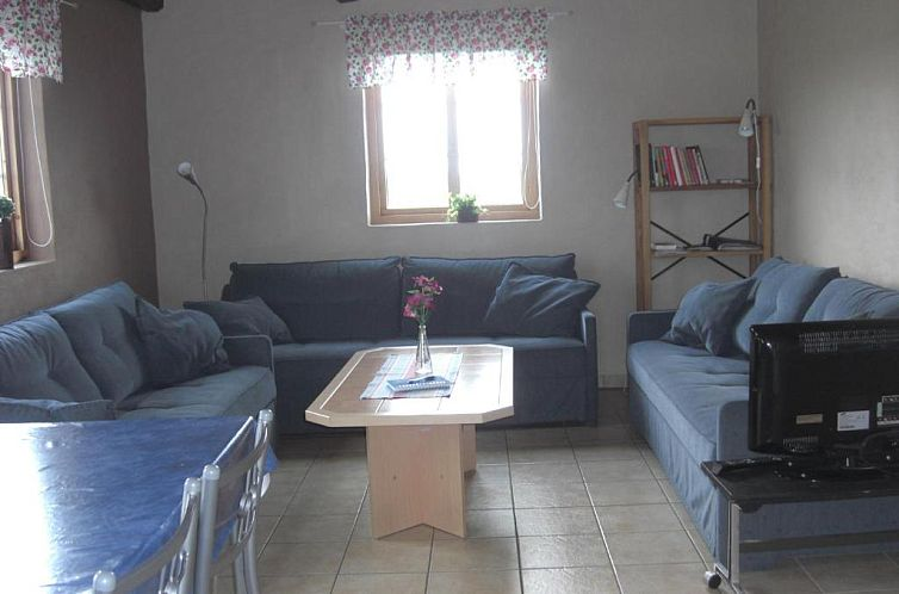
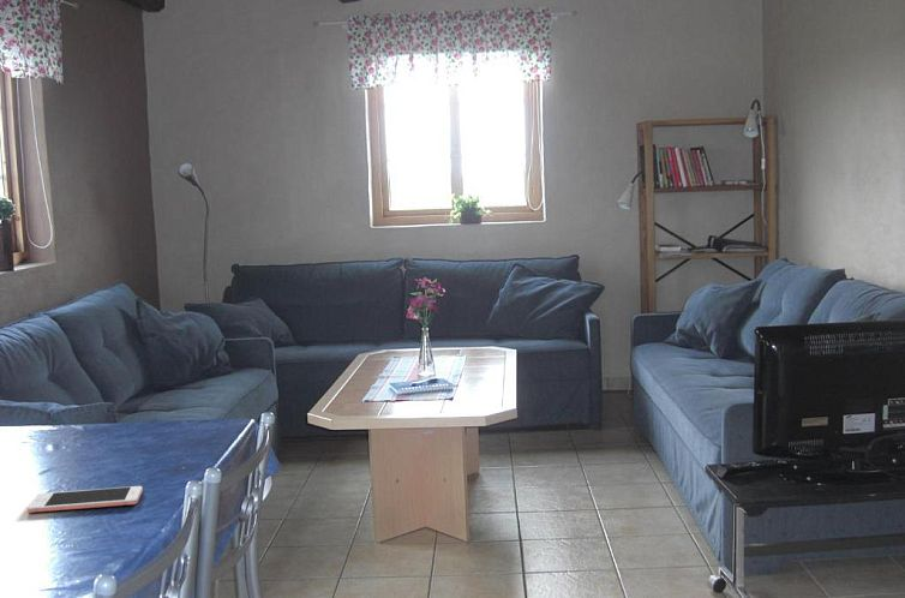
+ cell phone (86, 498)
